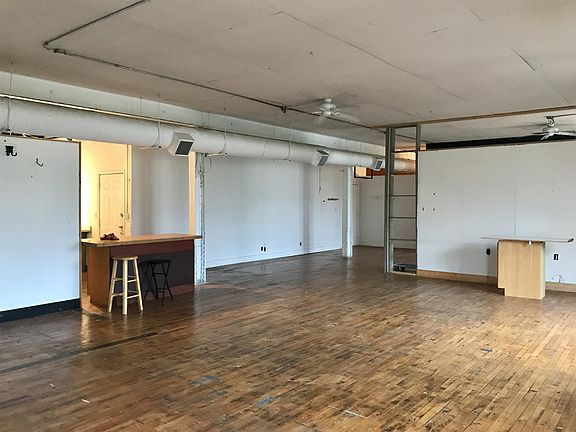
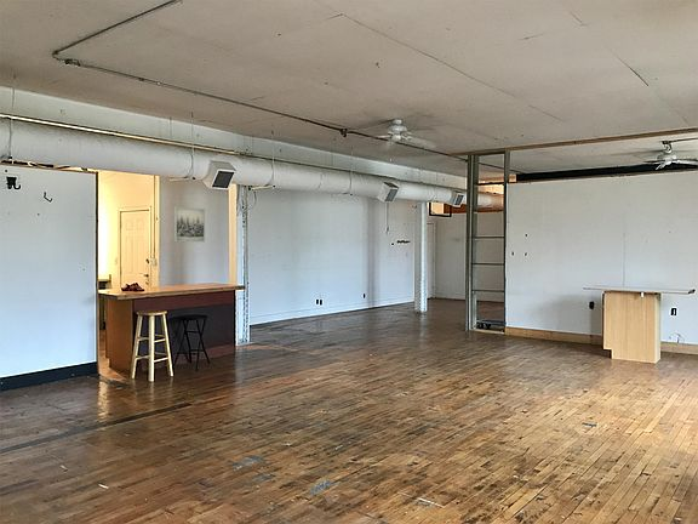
+ wall art (189, 224)
